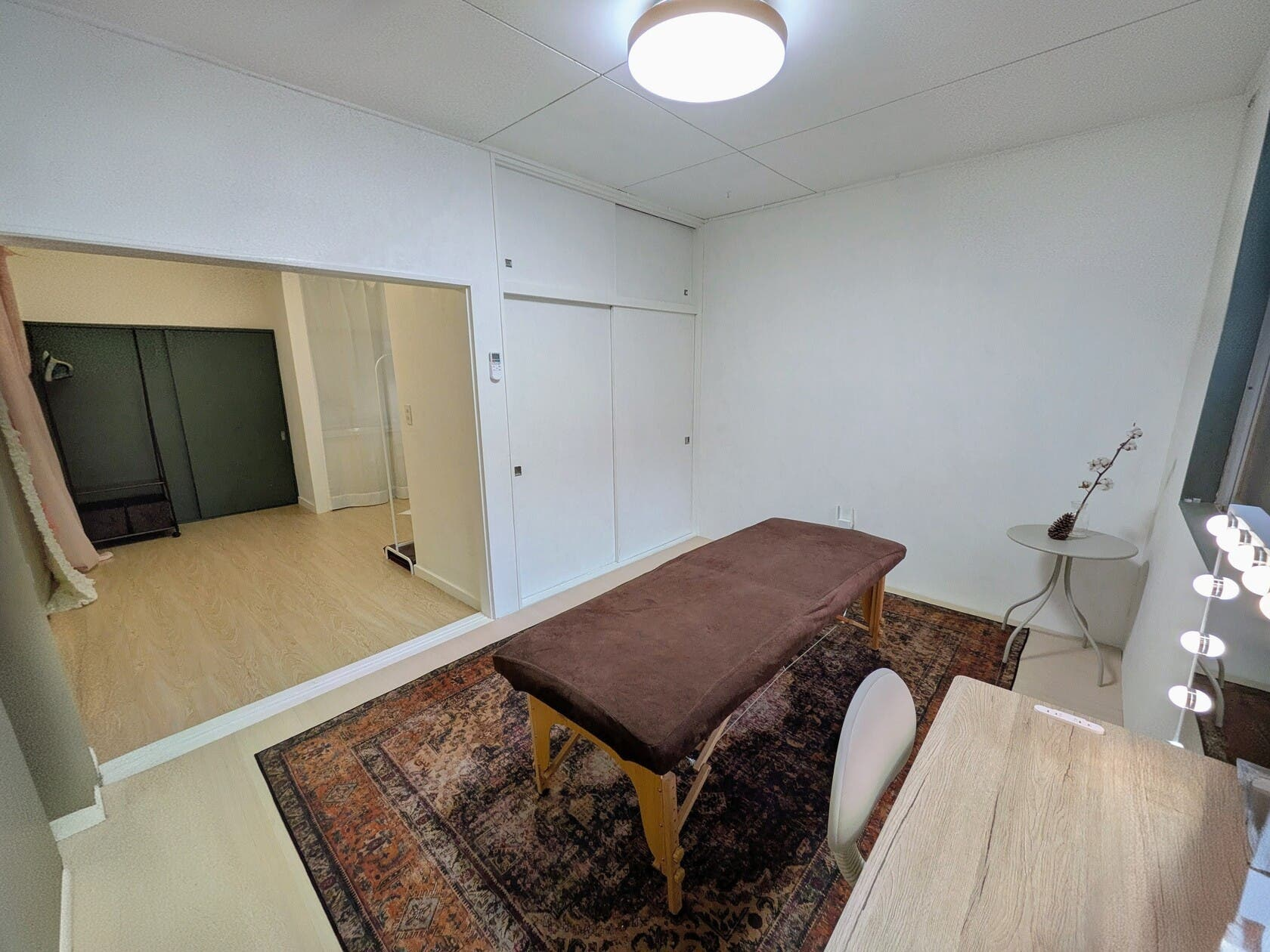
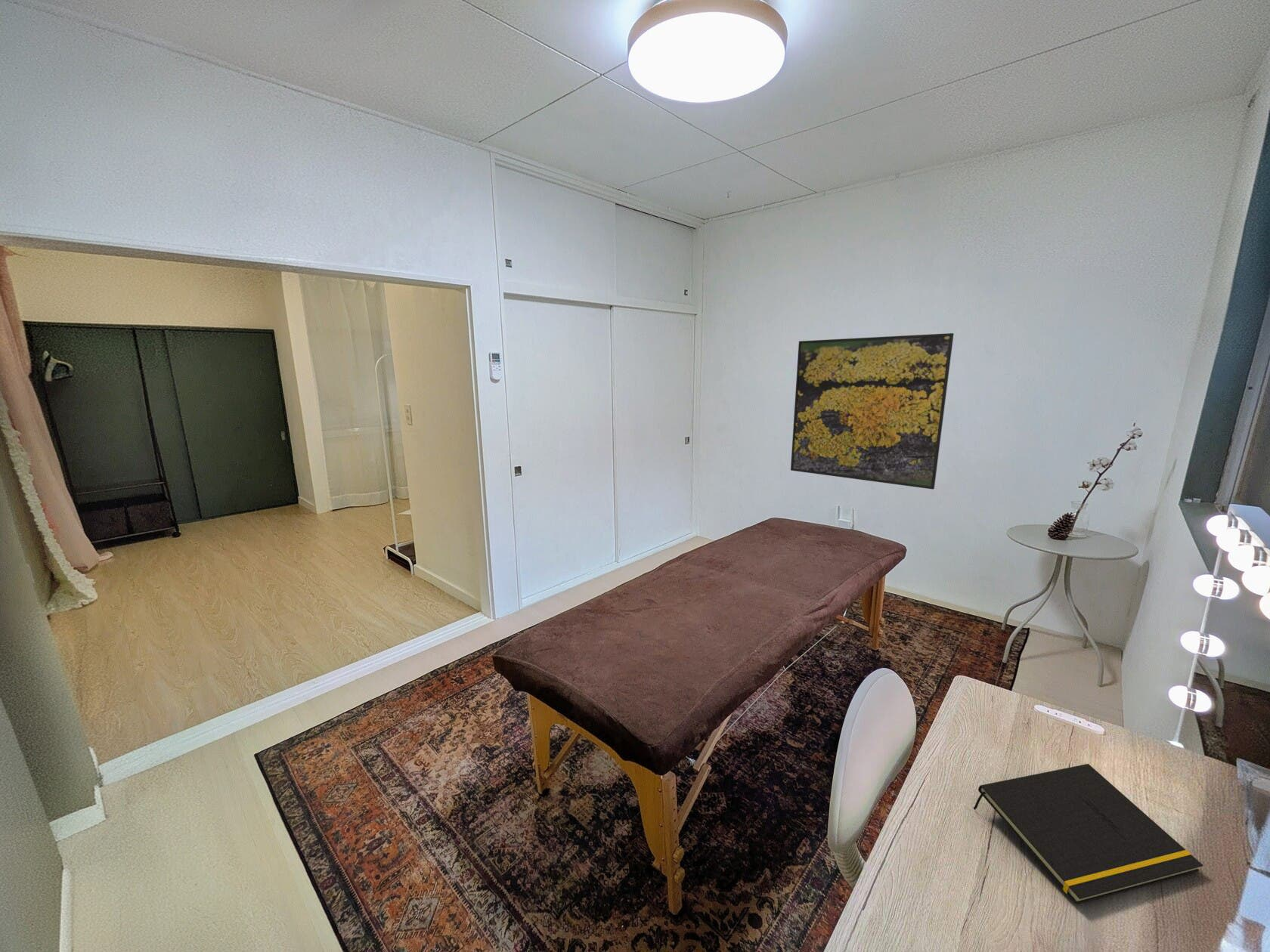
+ notepad (1083, 825)
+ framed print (862, 410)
